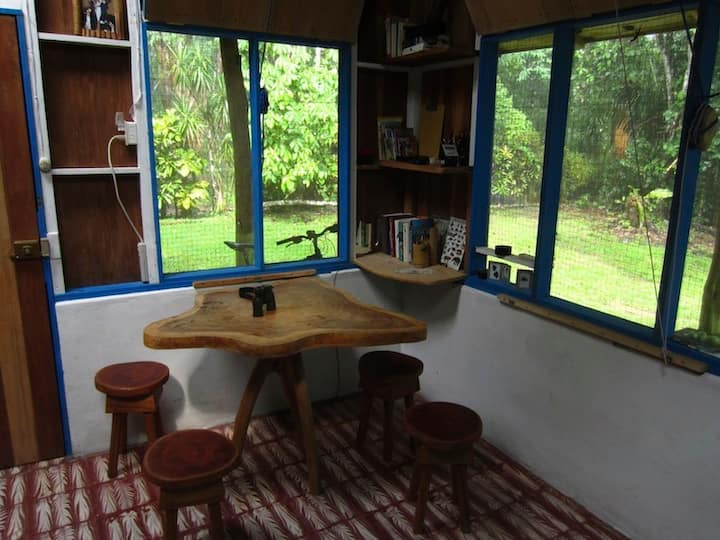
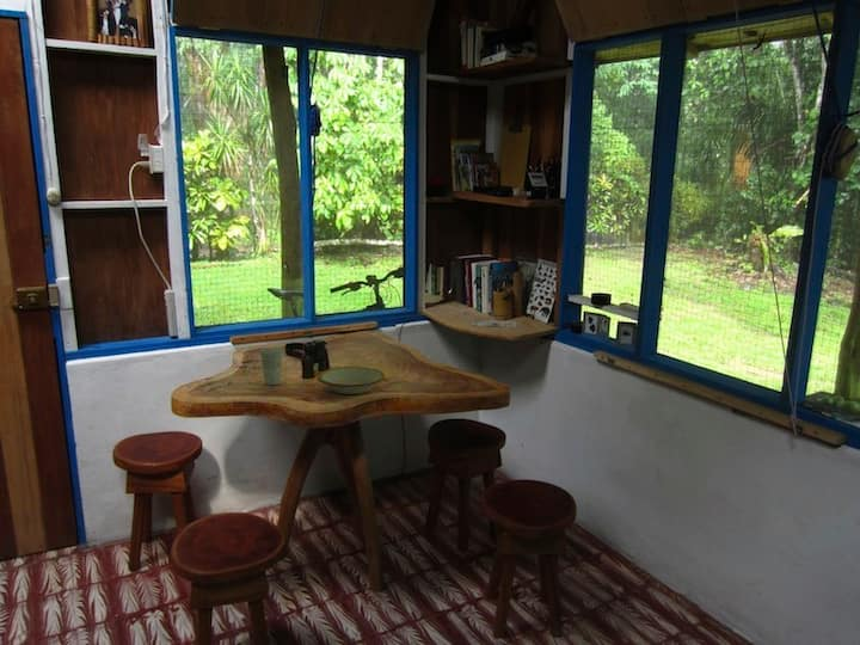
+ cup (271, 366)
+ bowl (351, 382)
